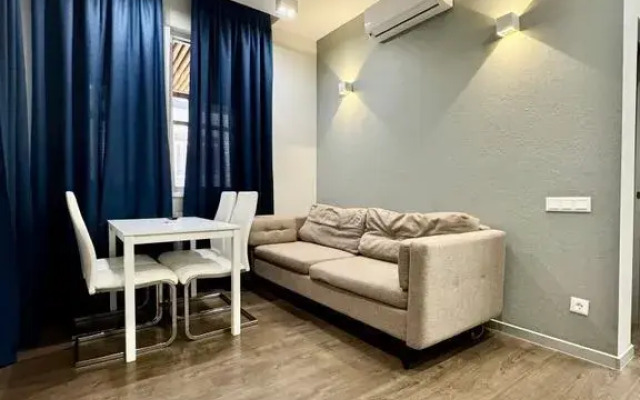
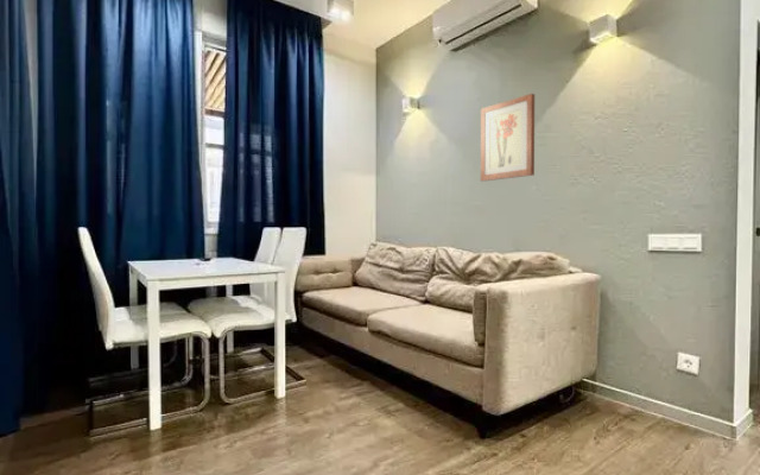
+ wall art (506, 140)
